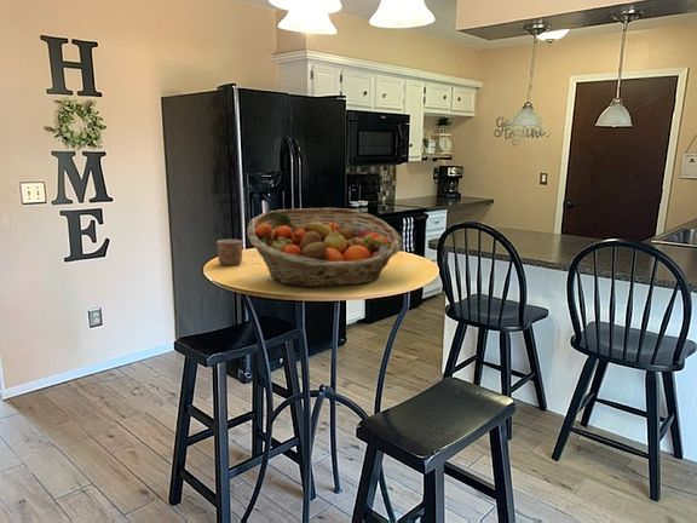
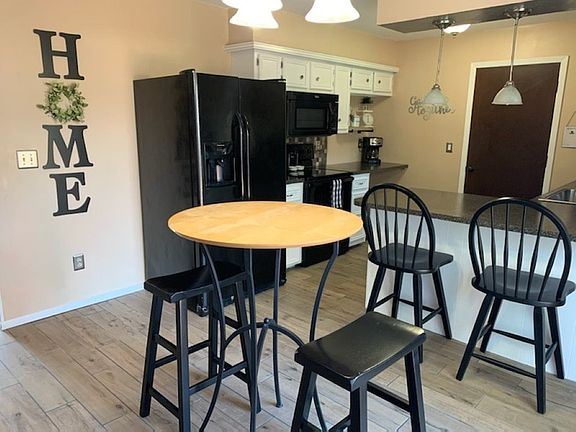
- mug (229, 252)
- fruit basket (324, 245)
